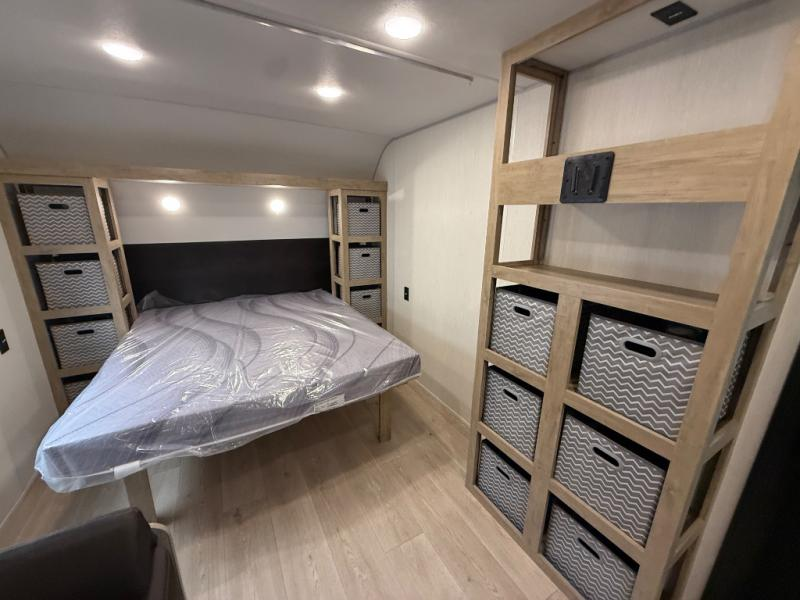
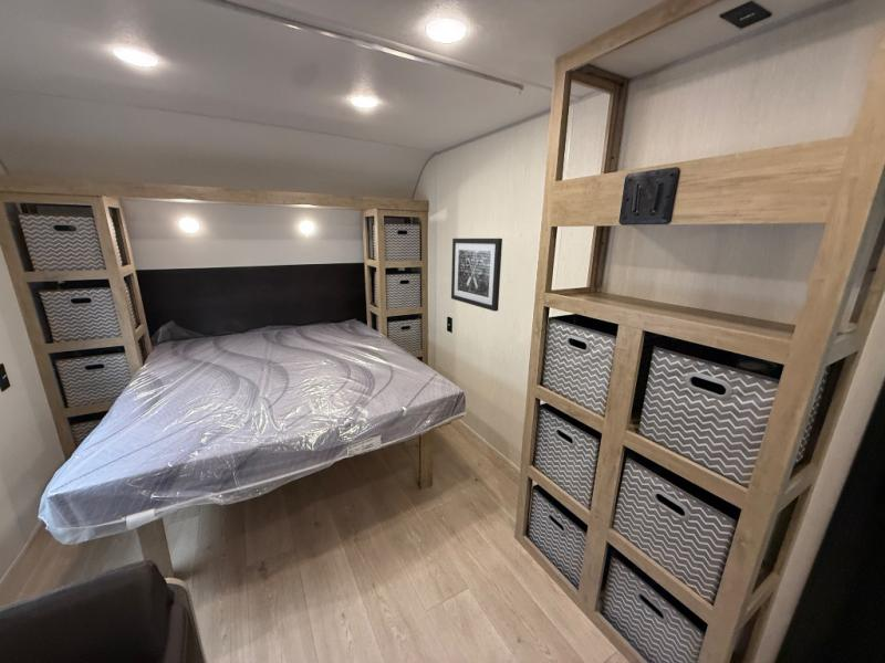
+ wall art (473, 272)
